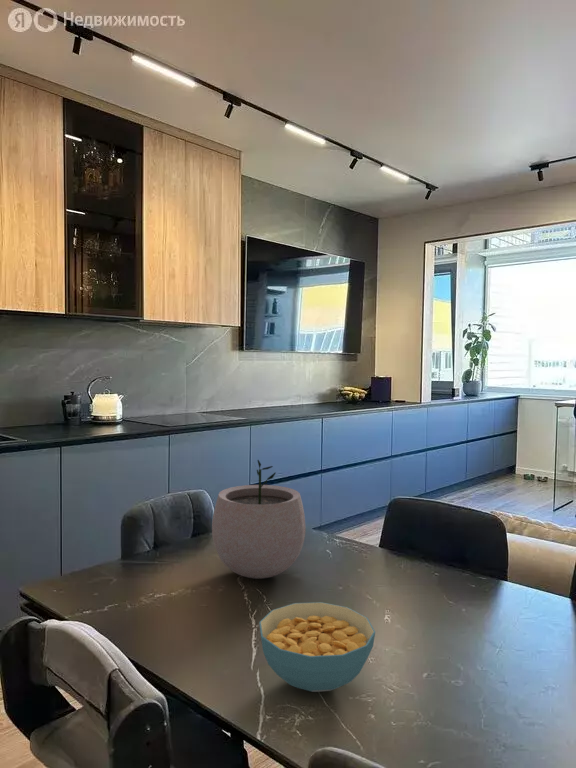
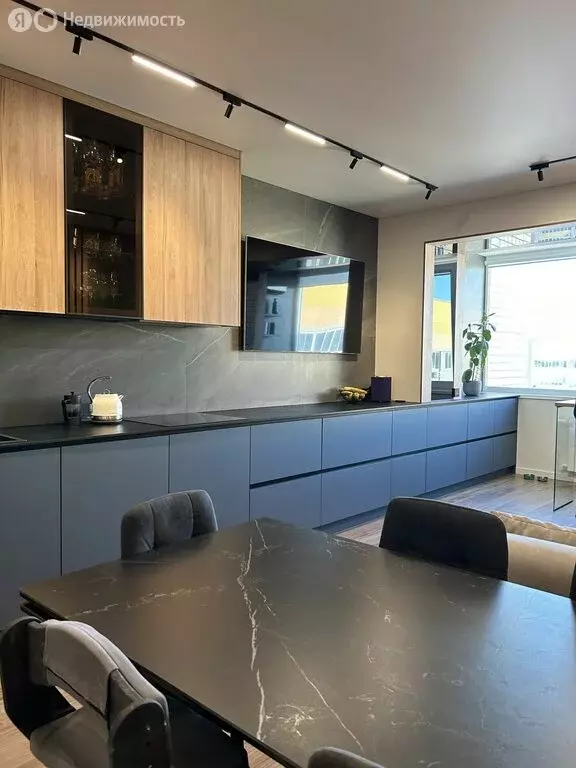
- plant pot (259, 516)
- cereal bowl (315, 654)
